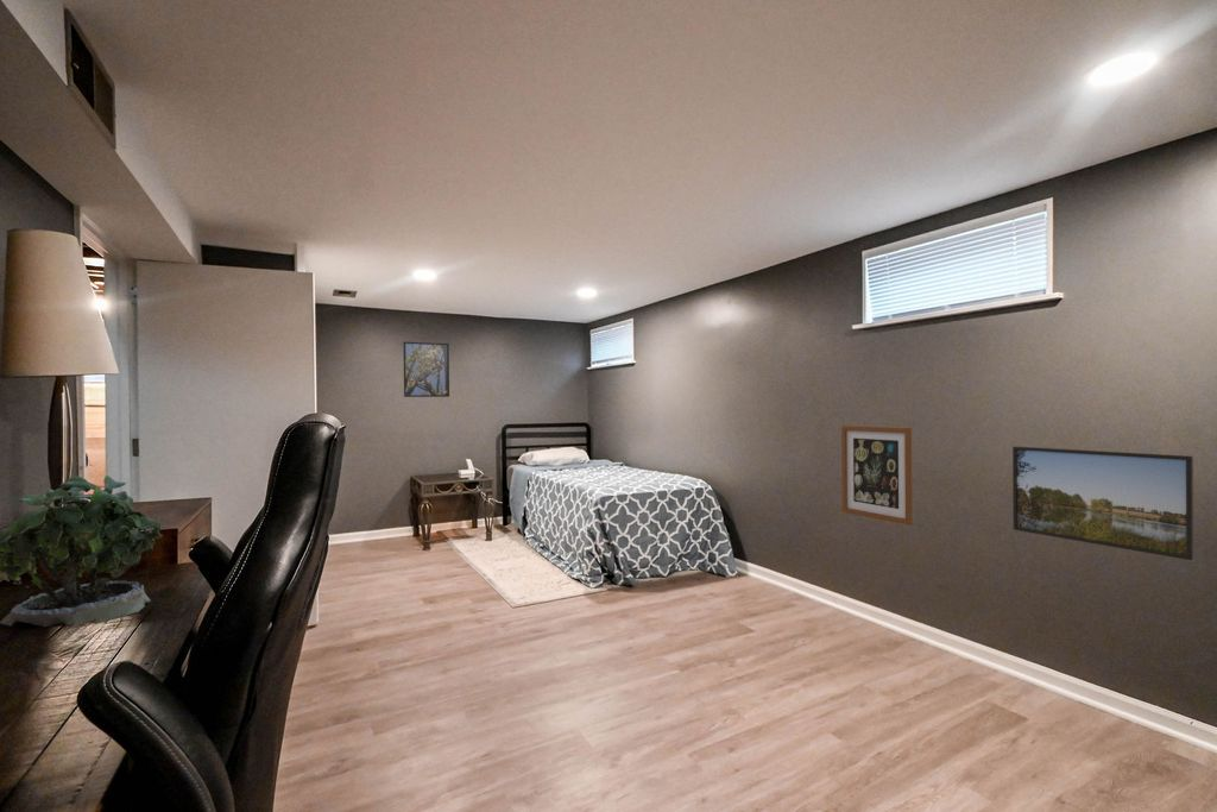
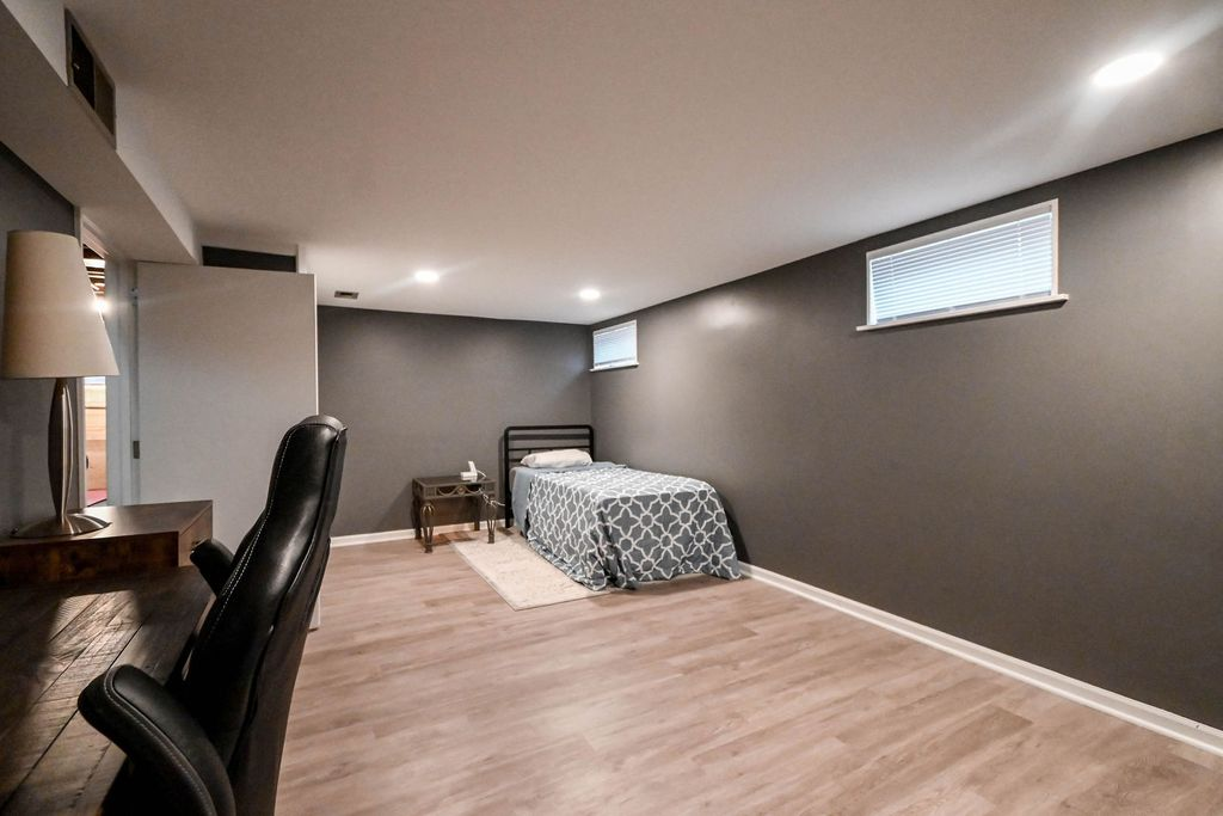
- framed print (1092, 497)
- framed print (427, 370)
- potted plant (81, 539)
- wall art (875, 472)
